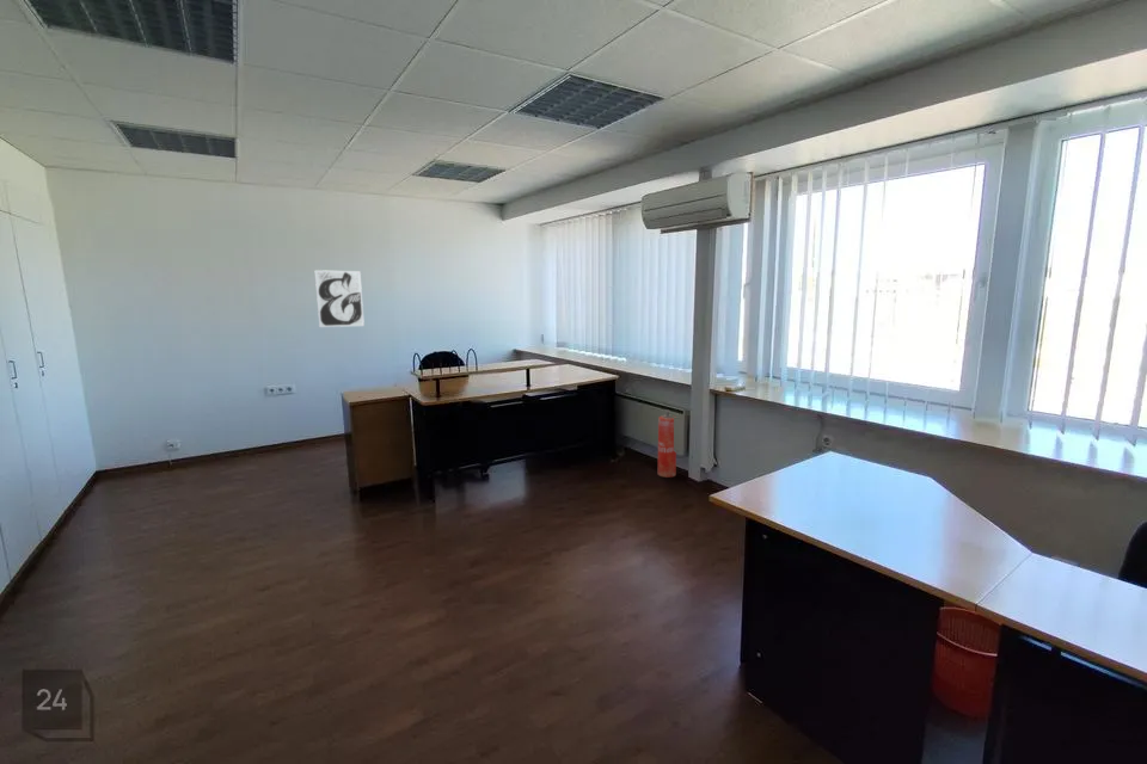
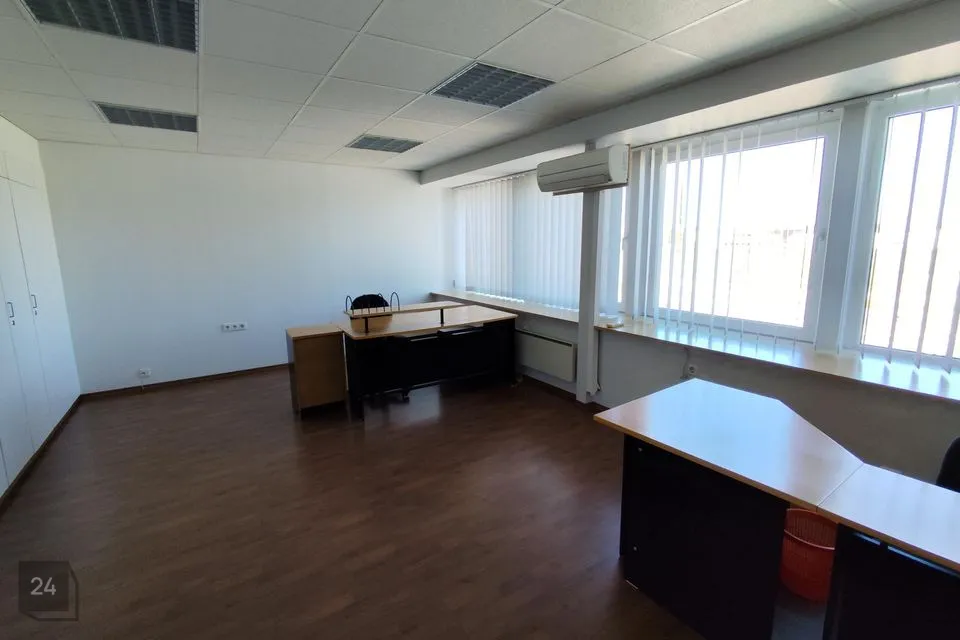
- wall art (339, 298)
- fire extinguisher (667, 442)
